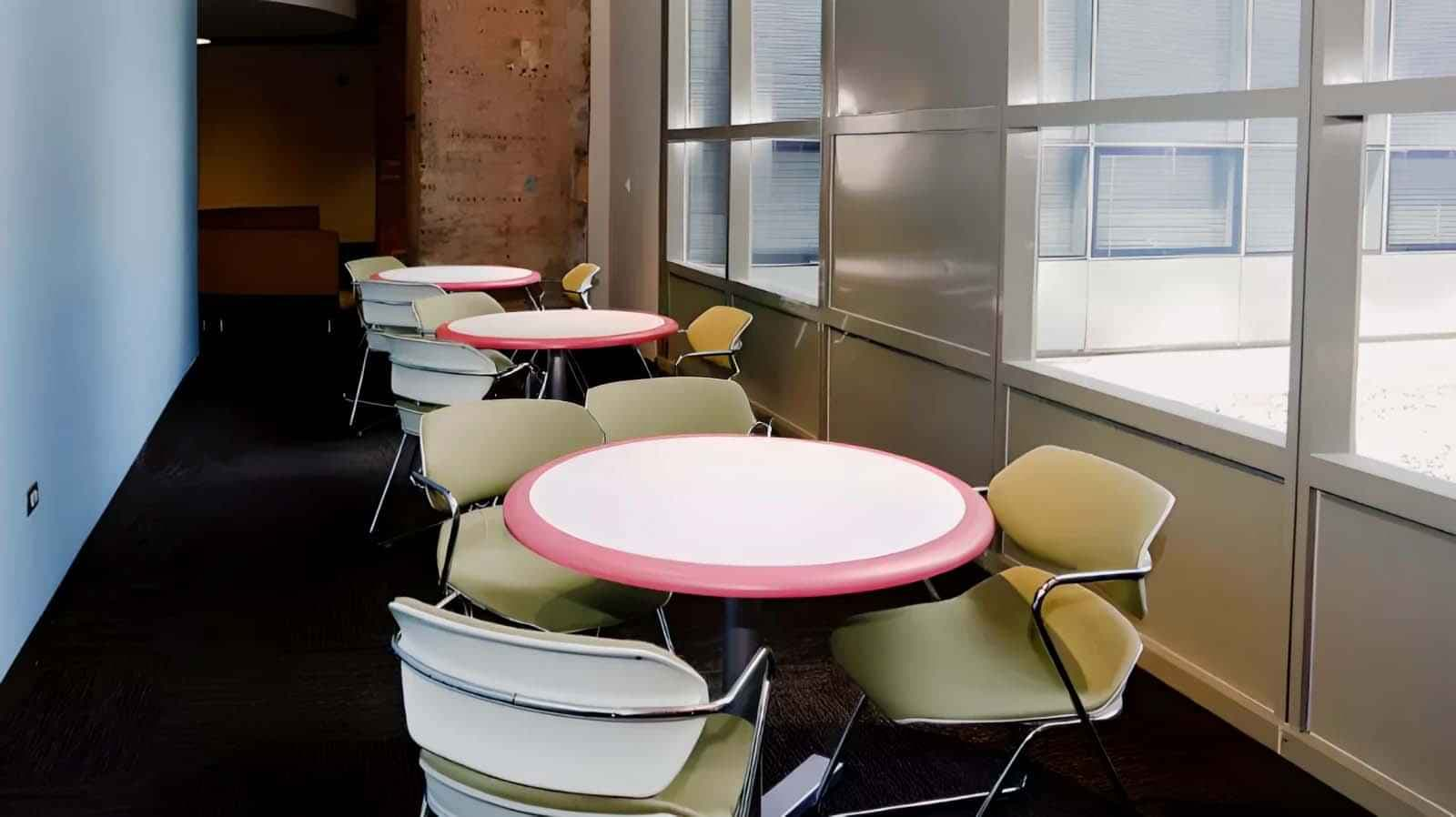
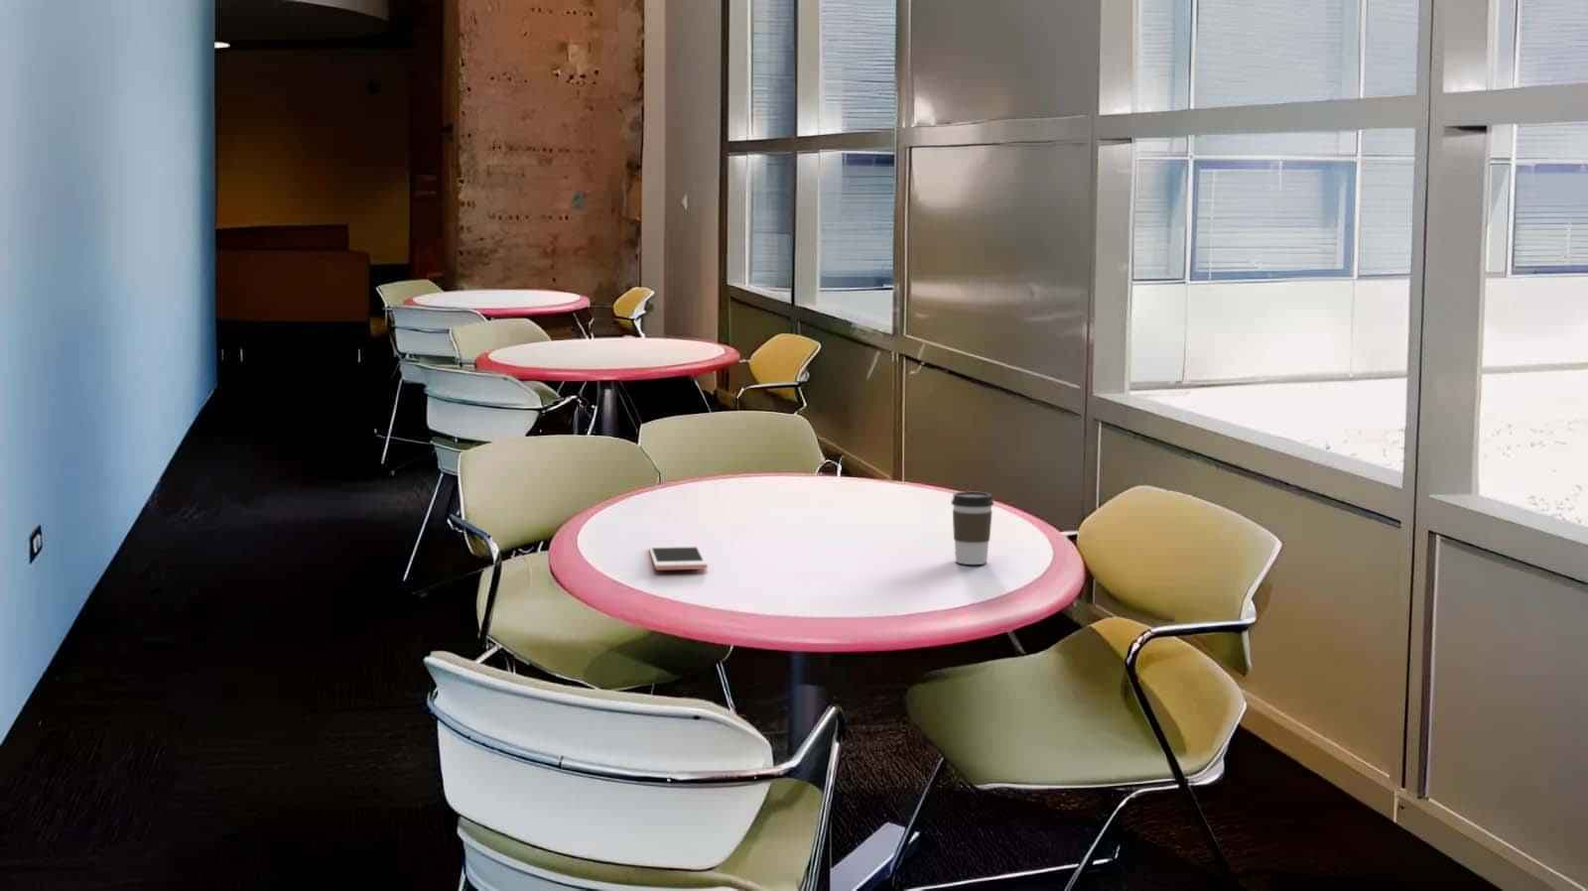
+ coffee cup (972, 528)
+ cell phone (677, 556)
